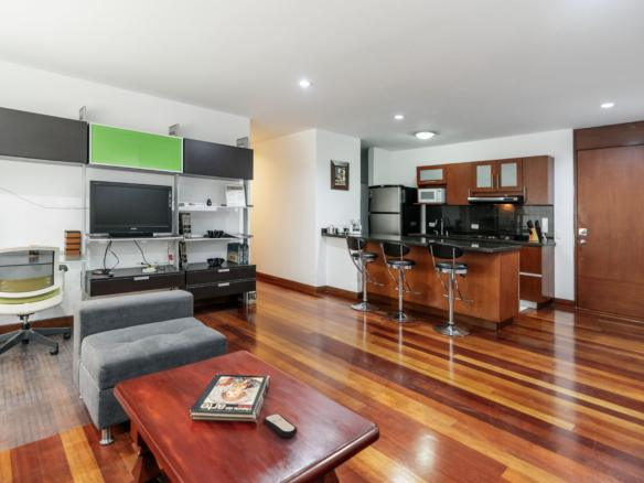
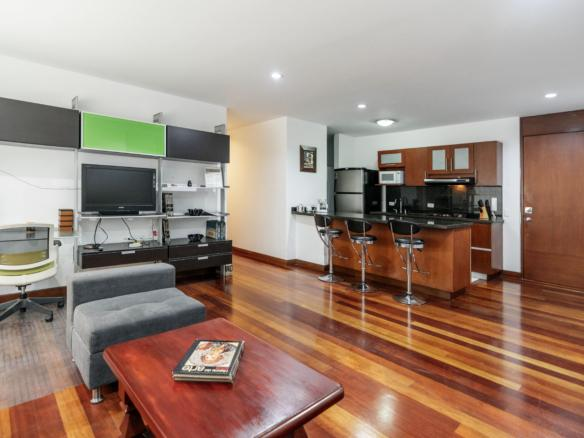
- remote control (280, 425)
